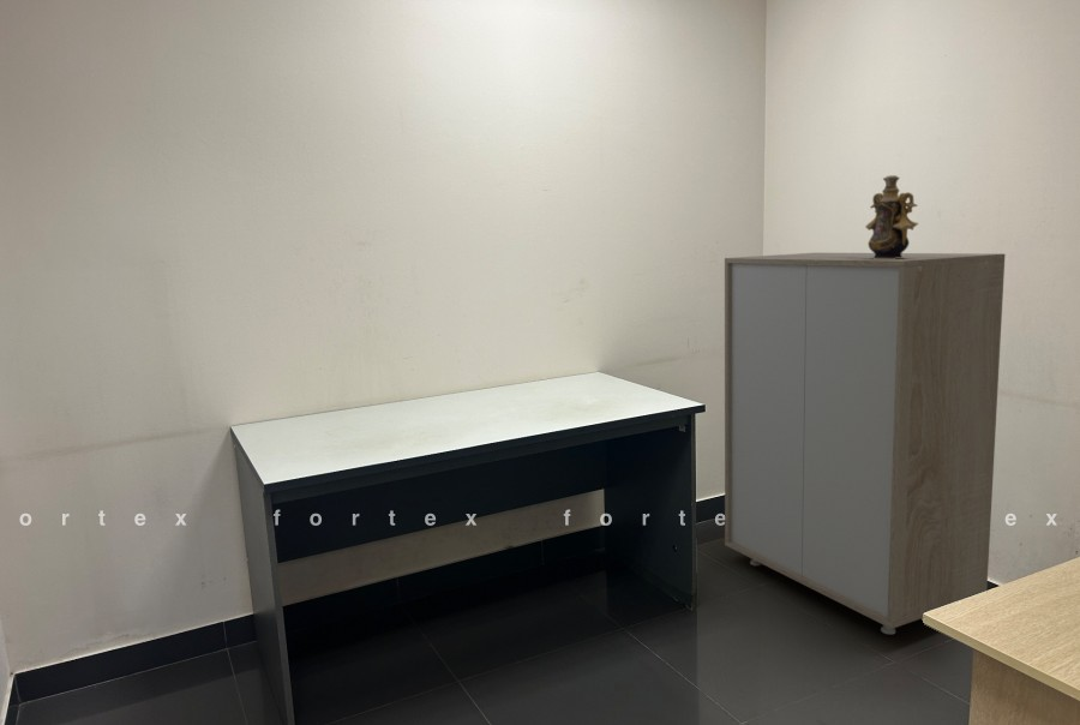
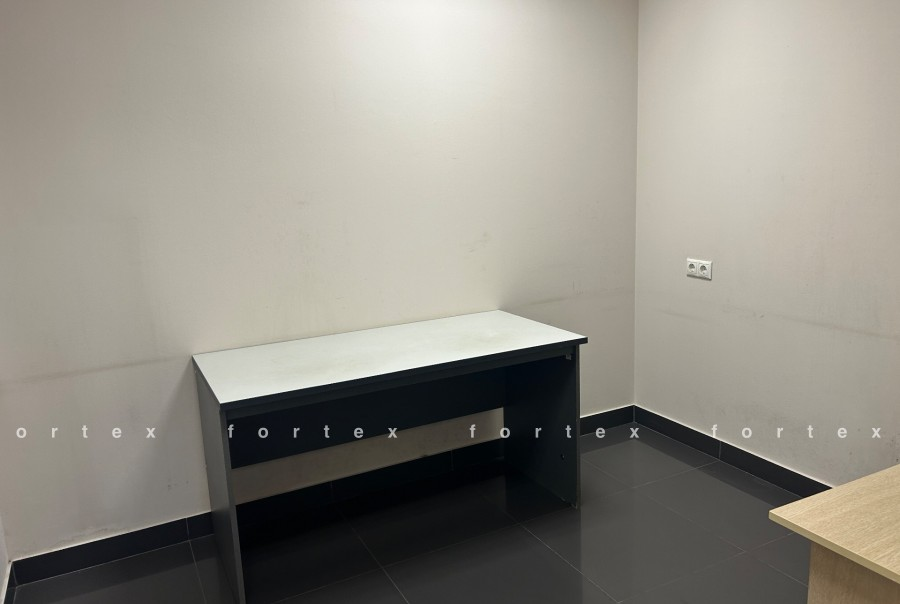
- storage cabinet (850, 425)
- decorative vase (889, 216)
